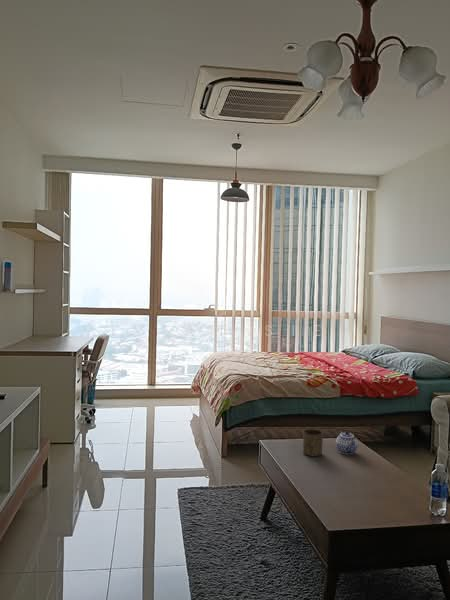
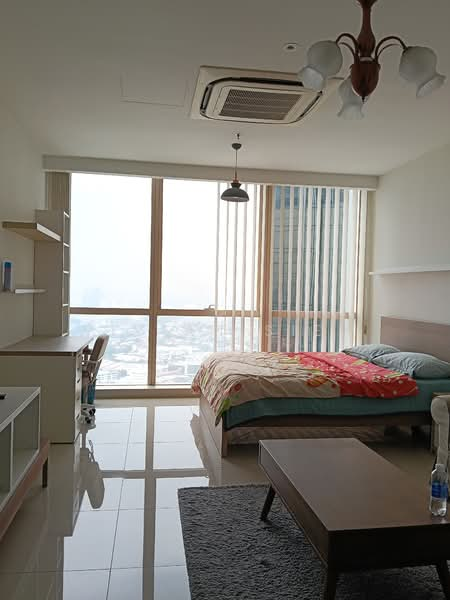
- teapot (346, 441)
- cup (312, 442)
